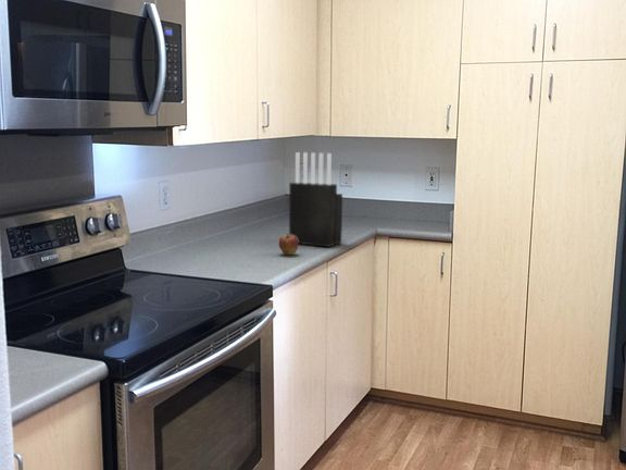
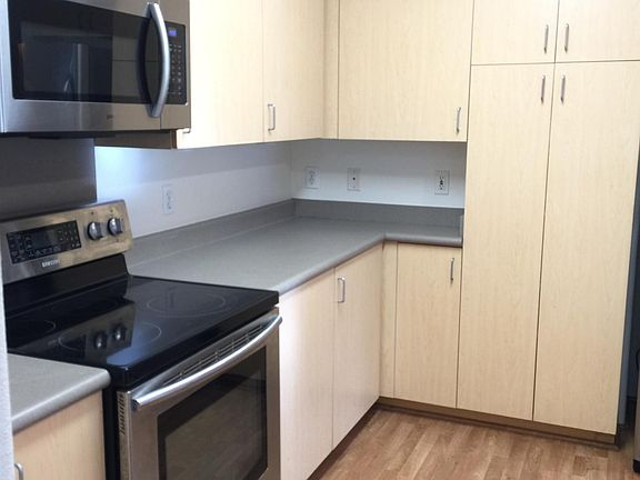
- fruit (288, 243)
- knife block (317, 198)
